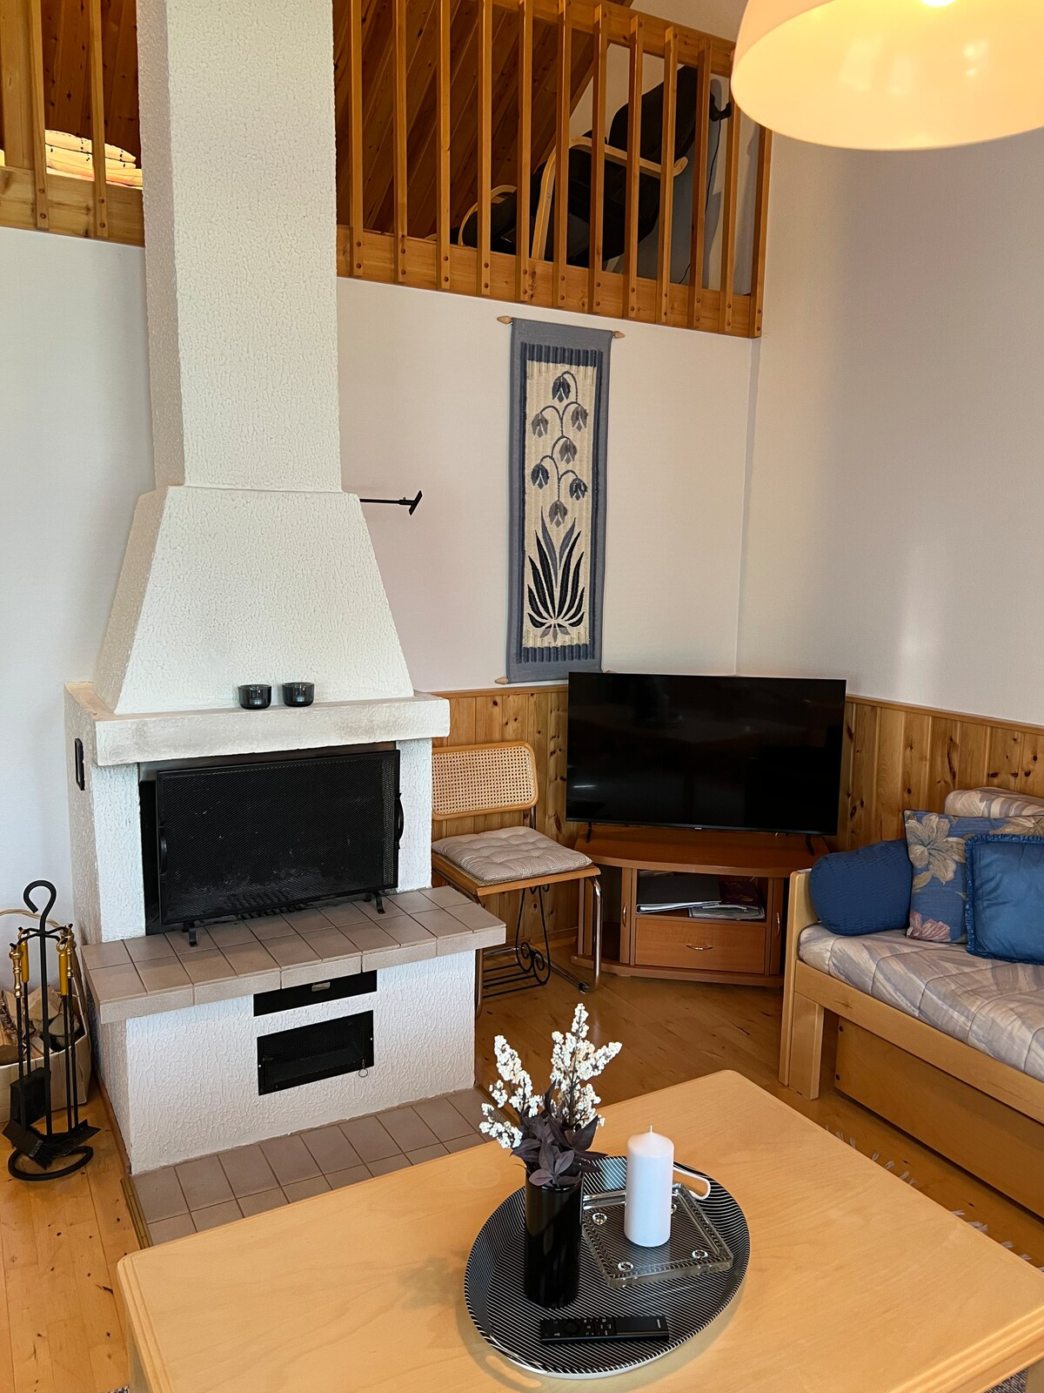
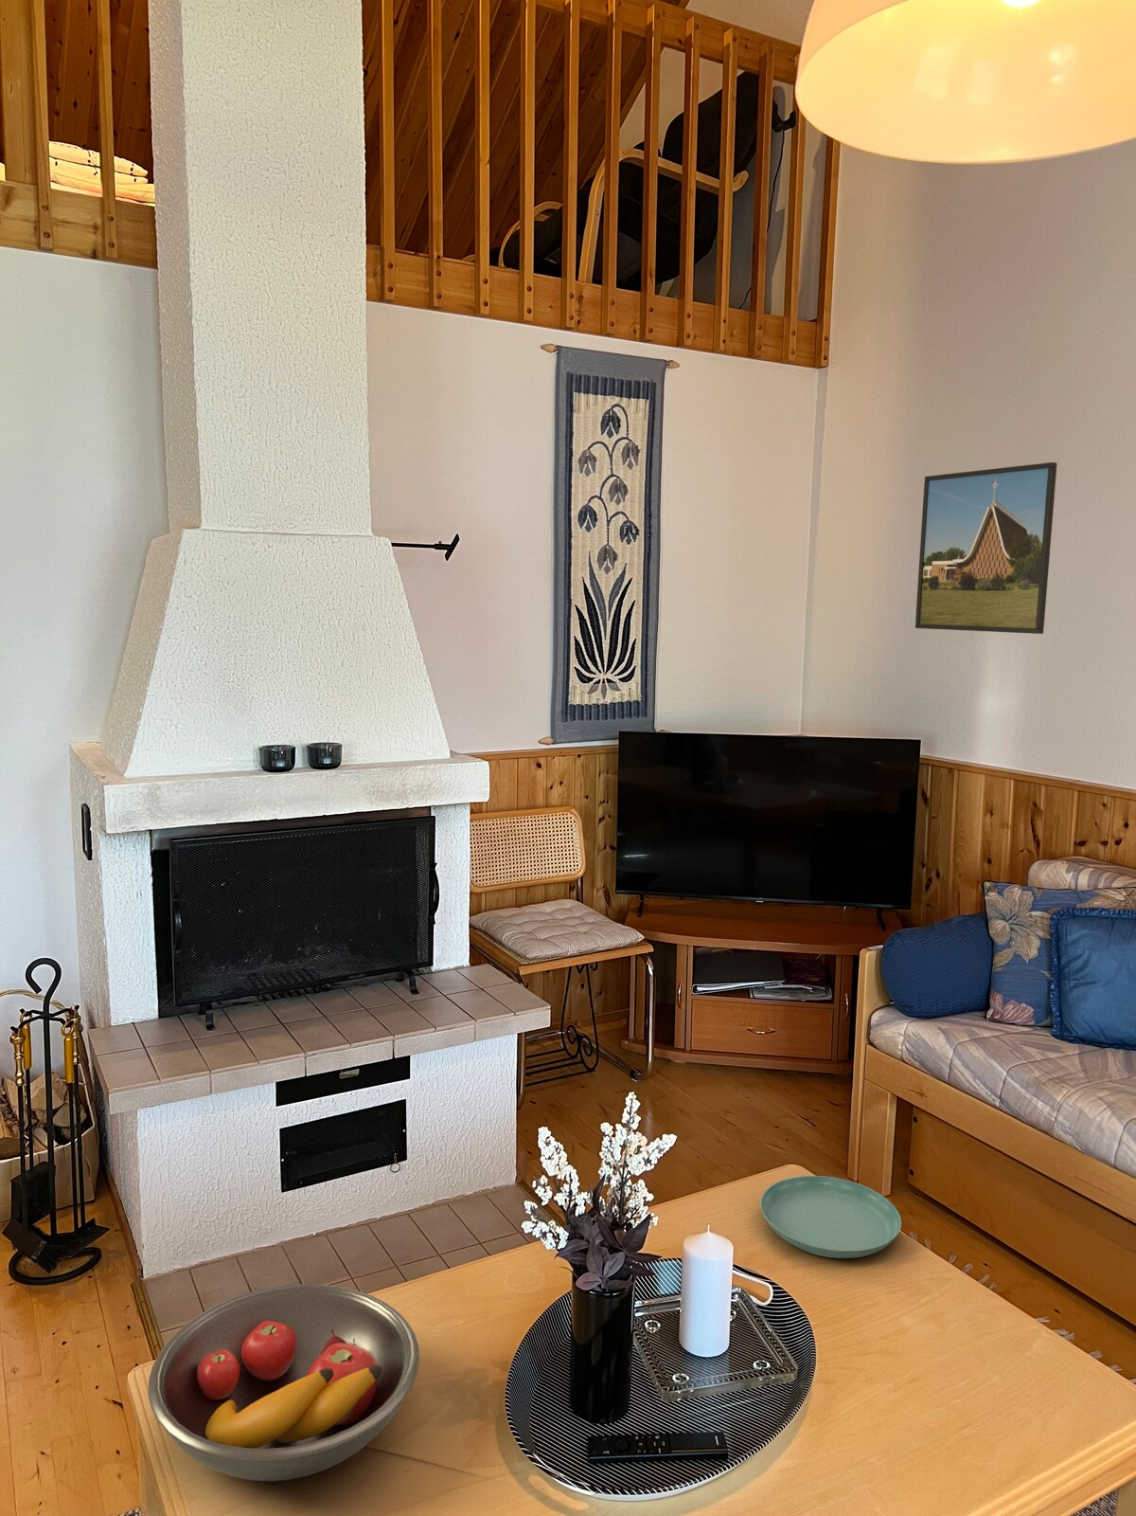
+ fruit bowl (286, 1385)
+ saucer (829, 1219)
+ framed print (981, 550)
